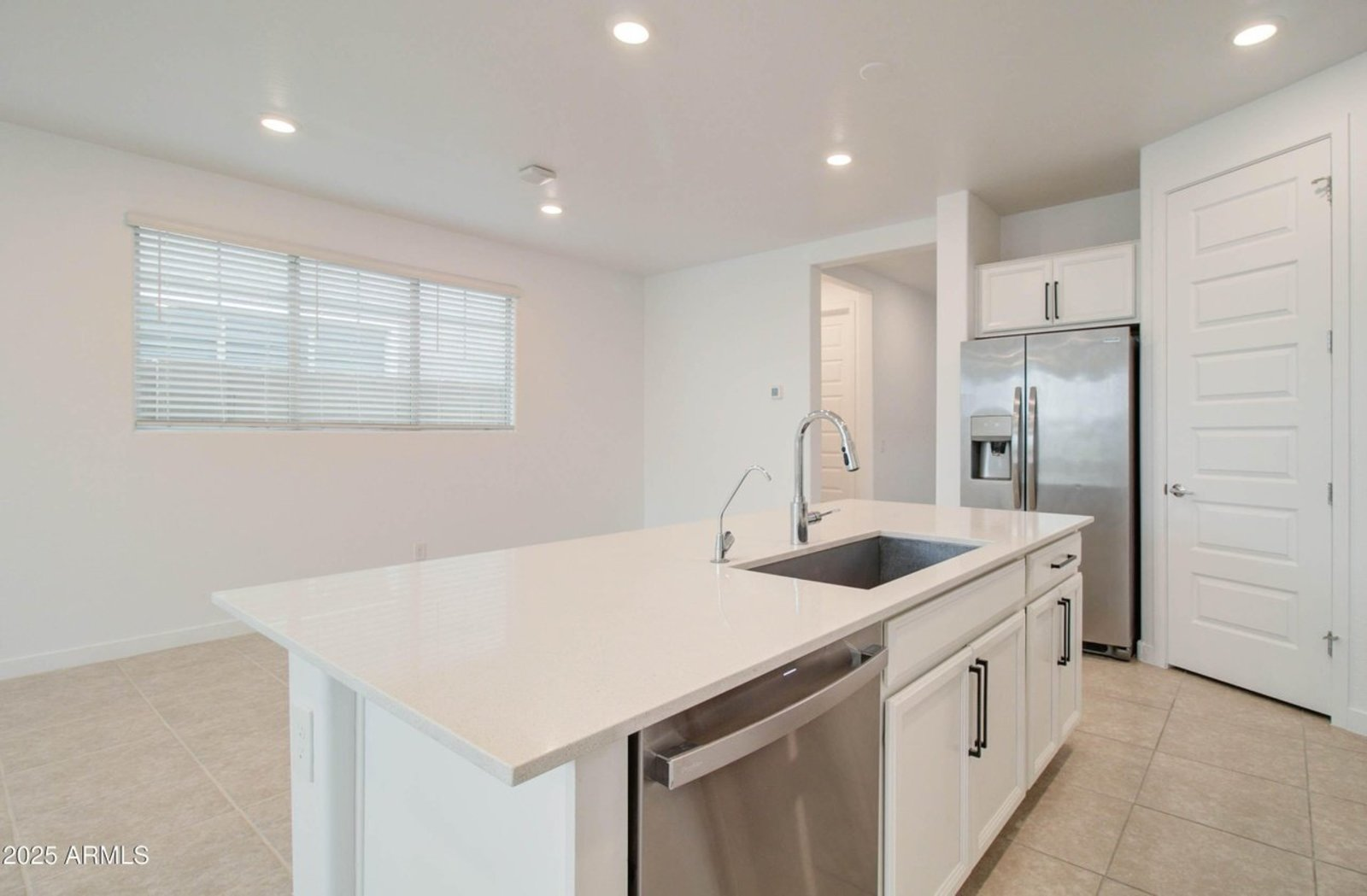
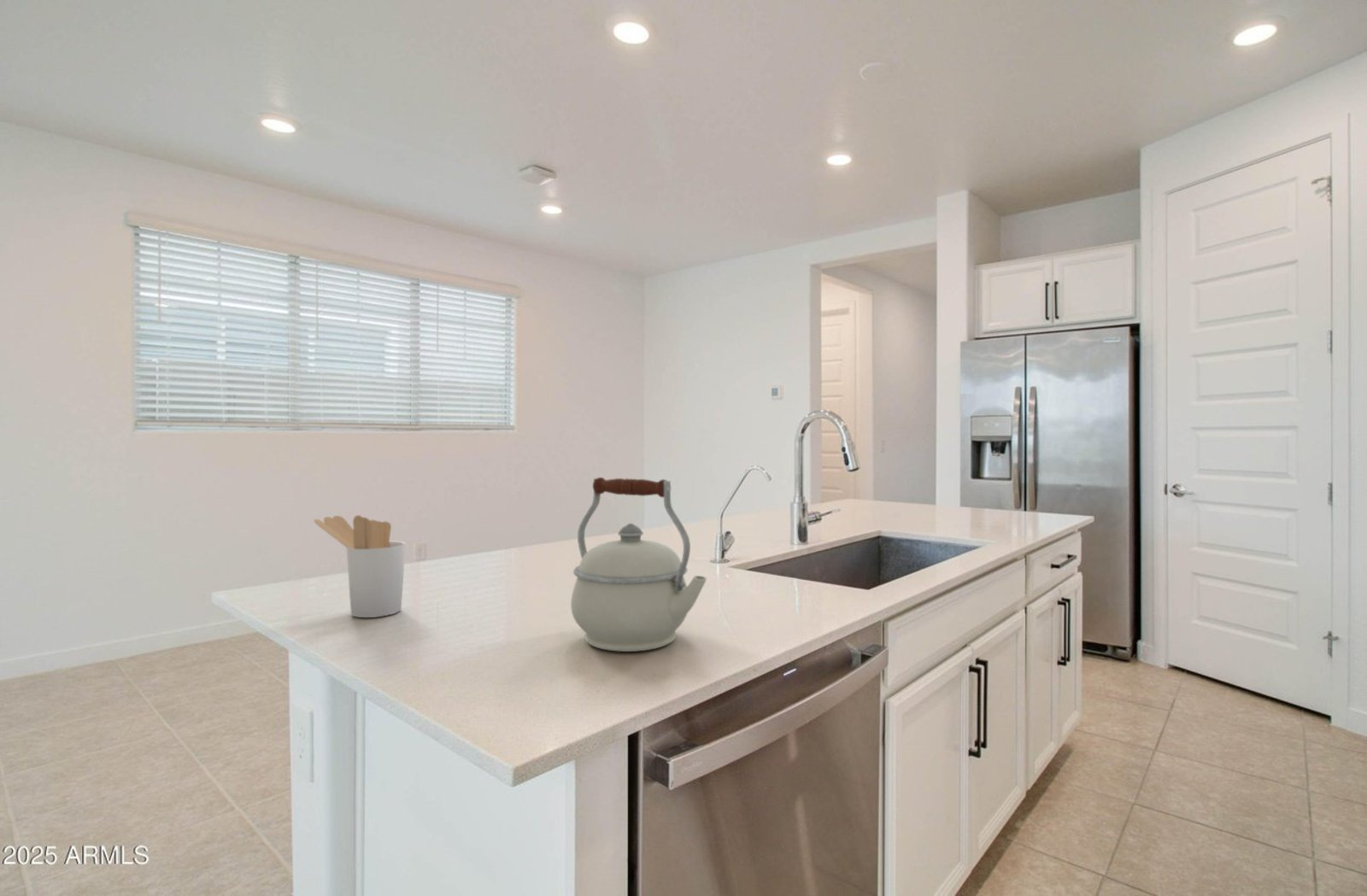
+ kettle (638, 559)
+ utensil holder (361, 562)
